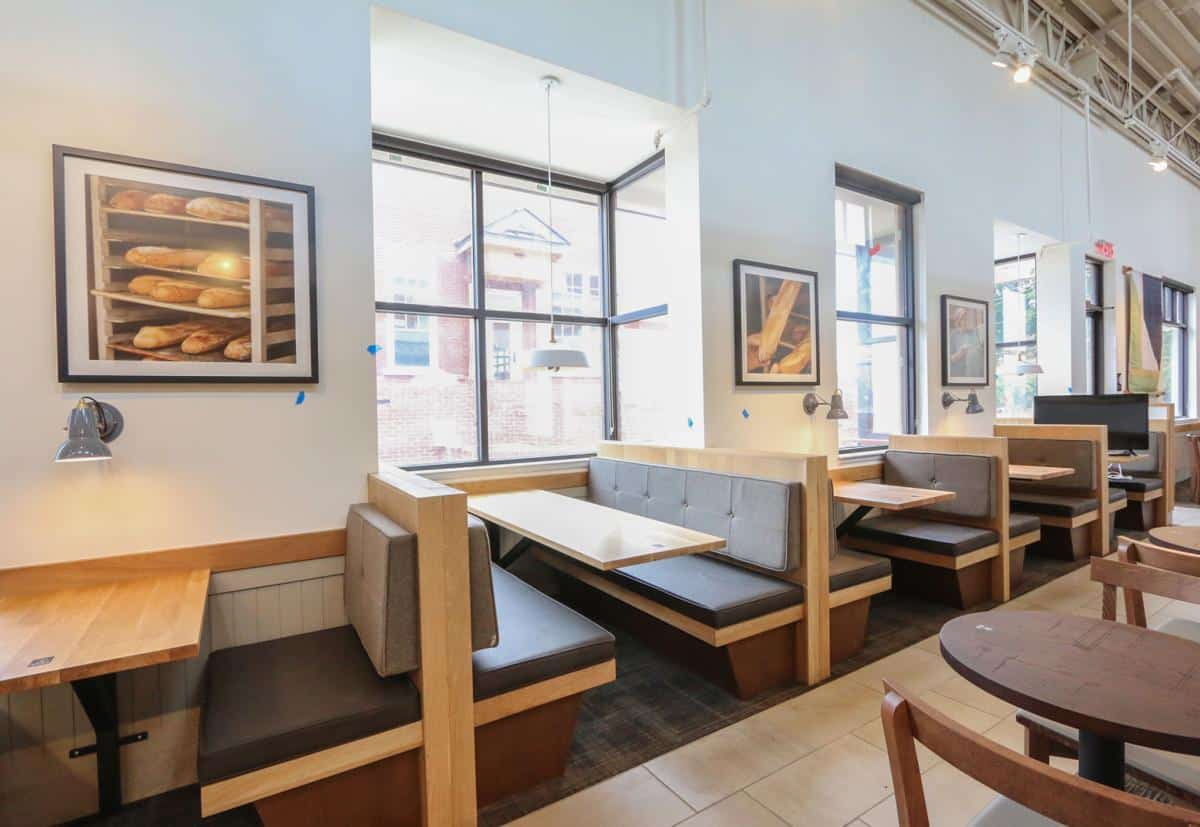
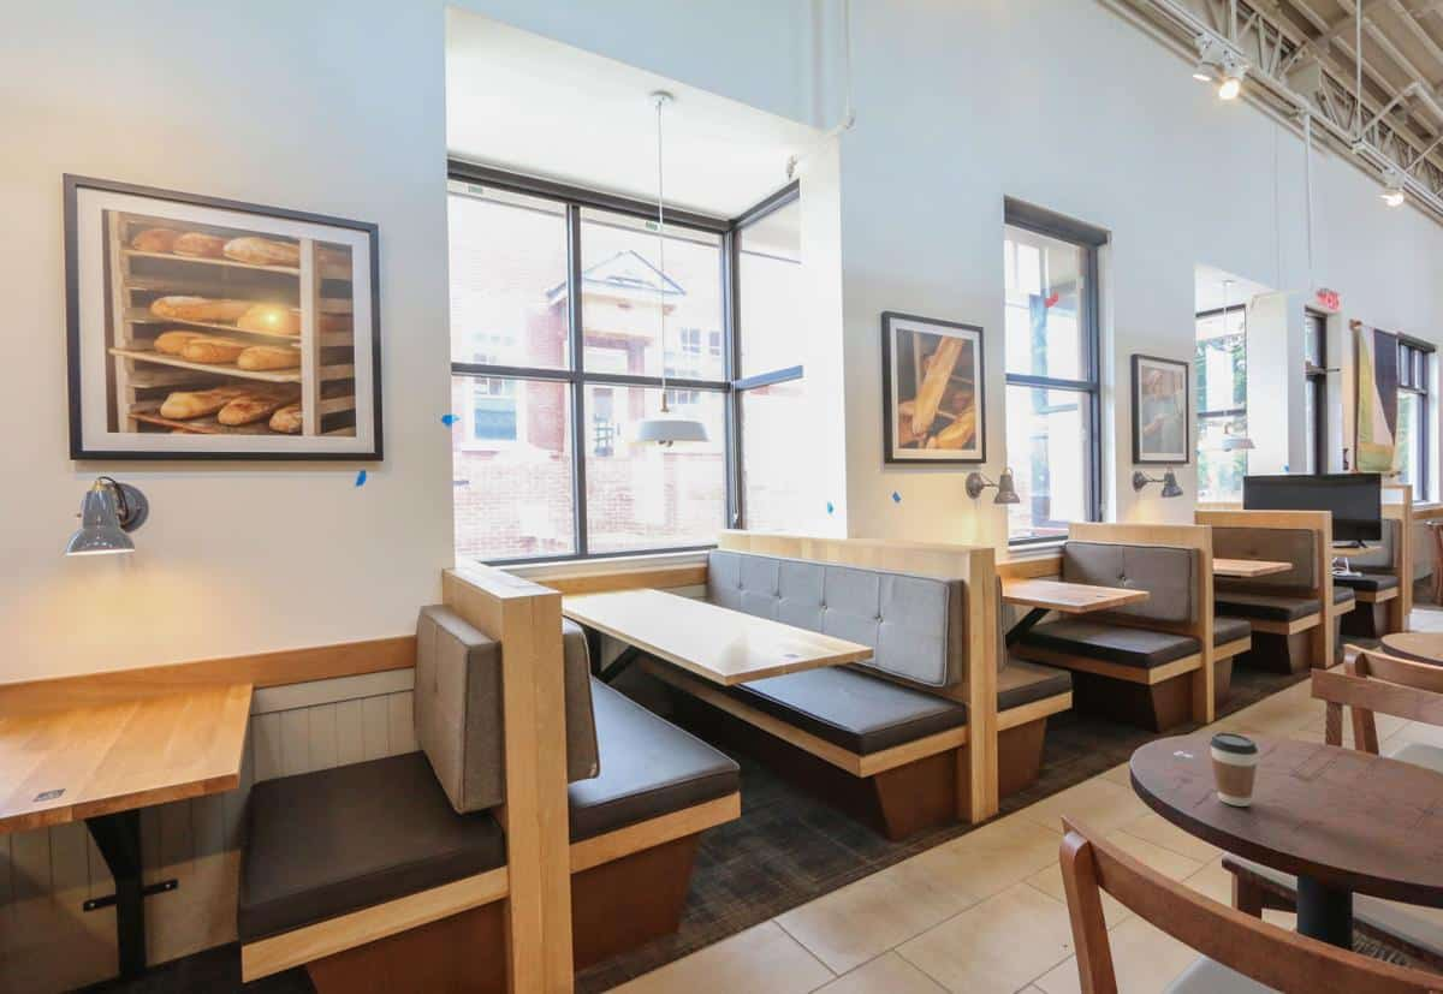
+ coffee cup (1234, 769)
